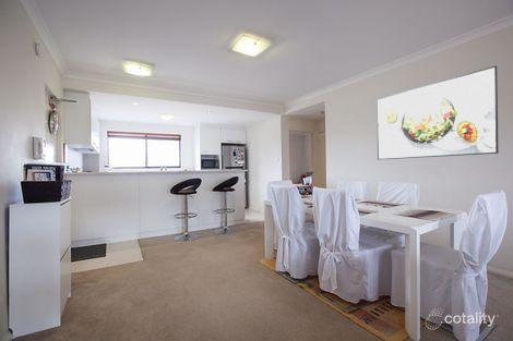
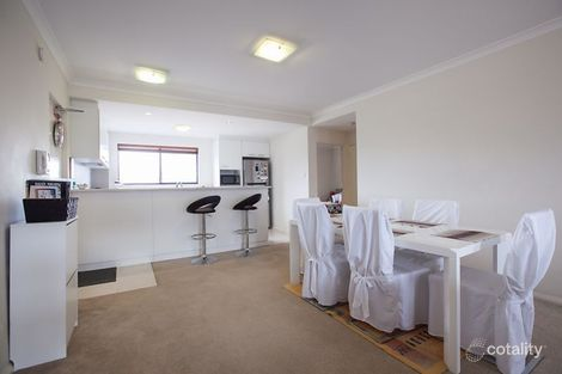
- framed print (426, 121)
